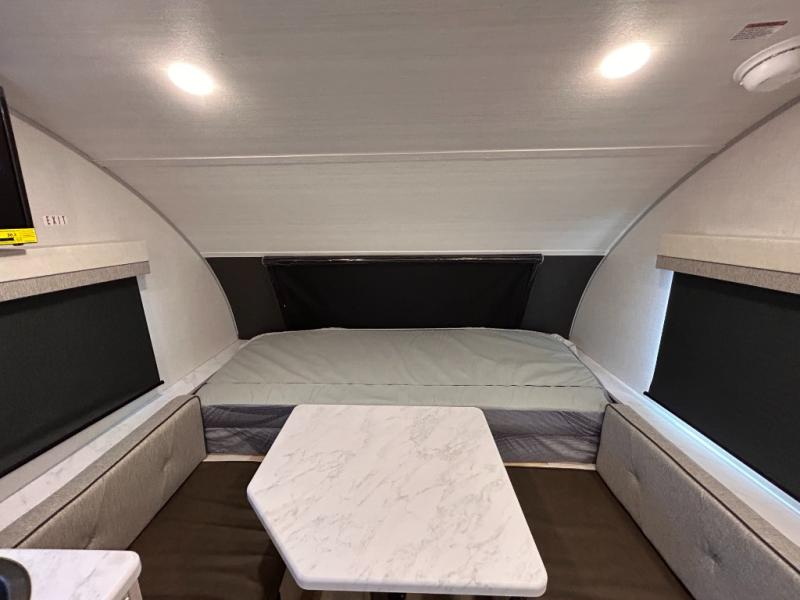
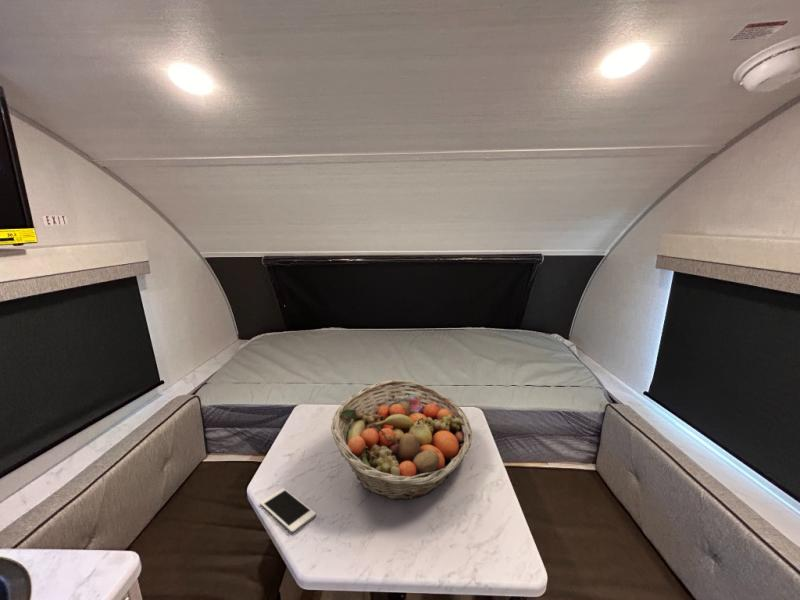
+ cell phone (287, 508)
+ fruit basket (404, 433)
